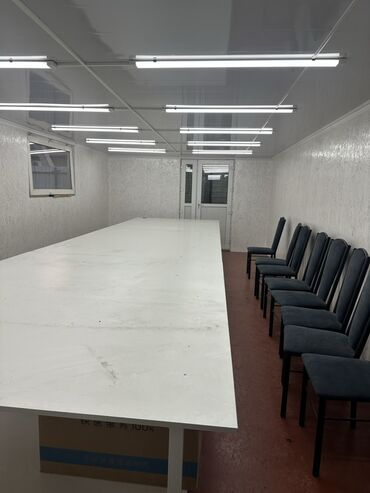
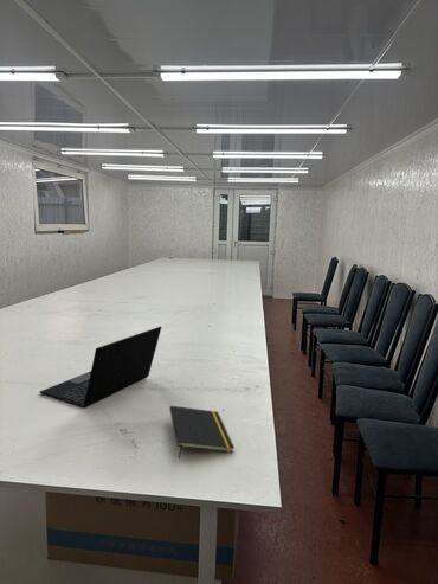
+ notepad (199, 426)
+ laptop (103, 359)
